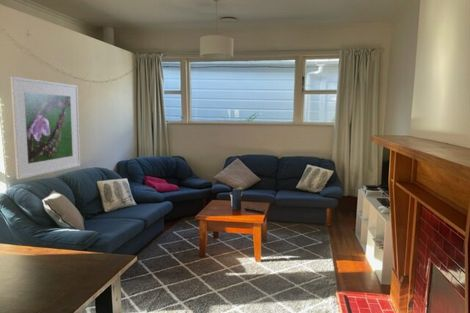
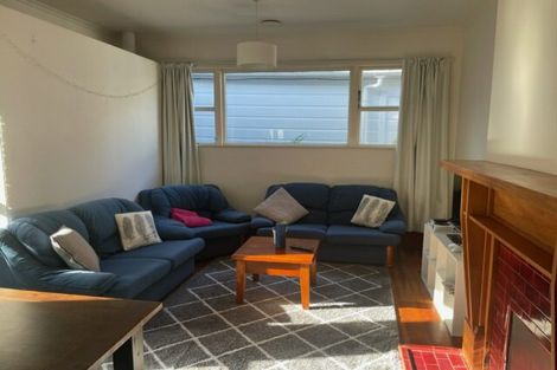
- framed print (50, 127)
